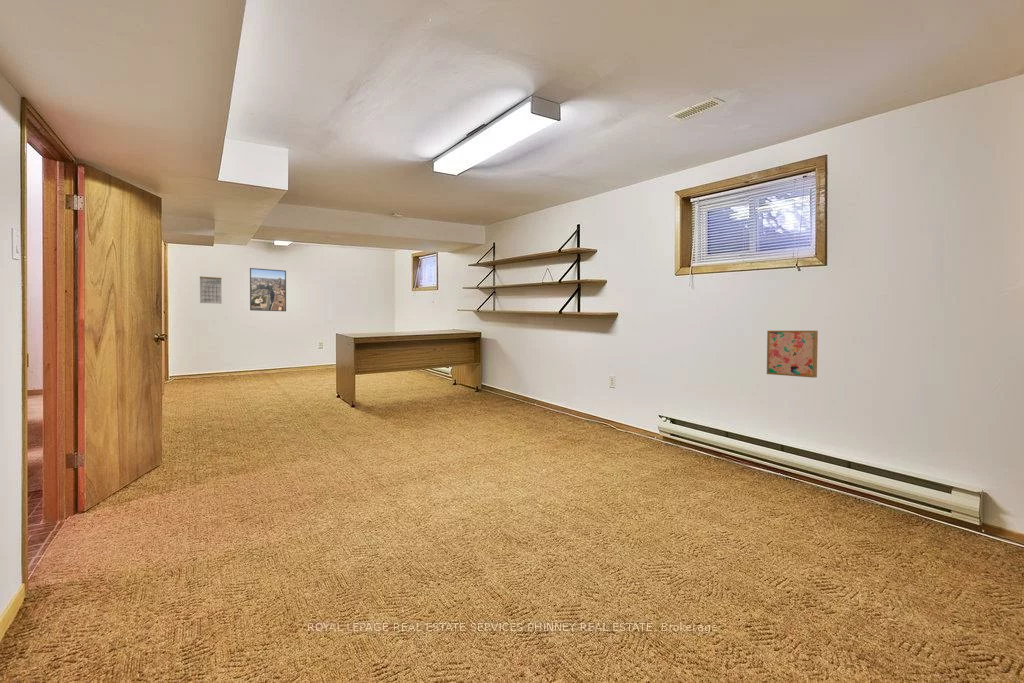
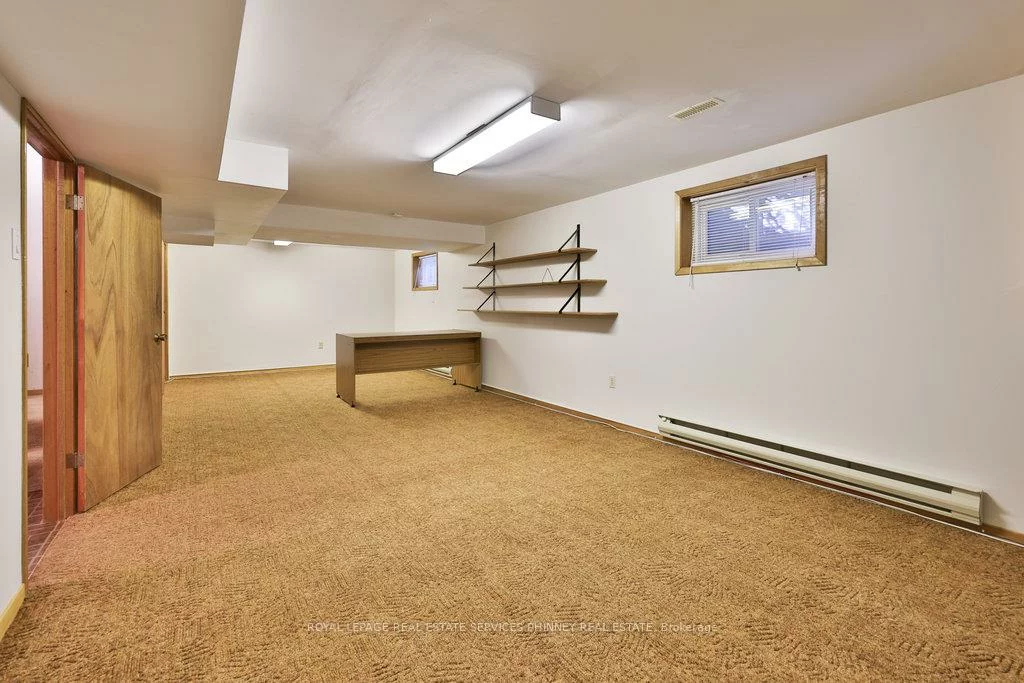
- calendar (210, 287)
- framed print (268, 290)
- wall art (791, 353)
